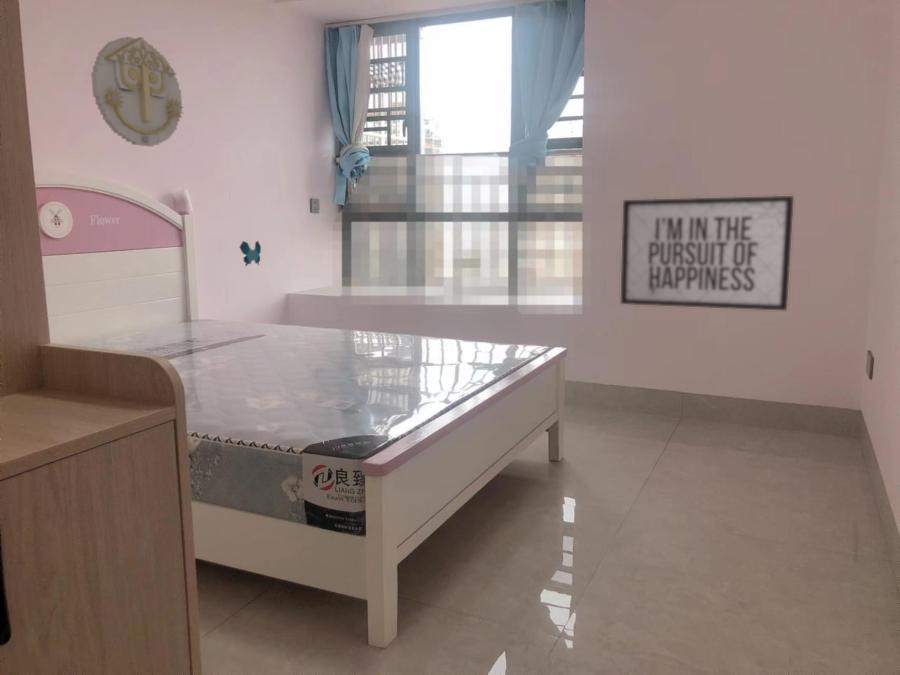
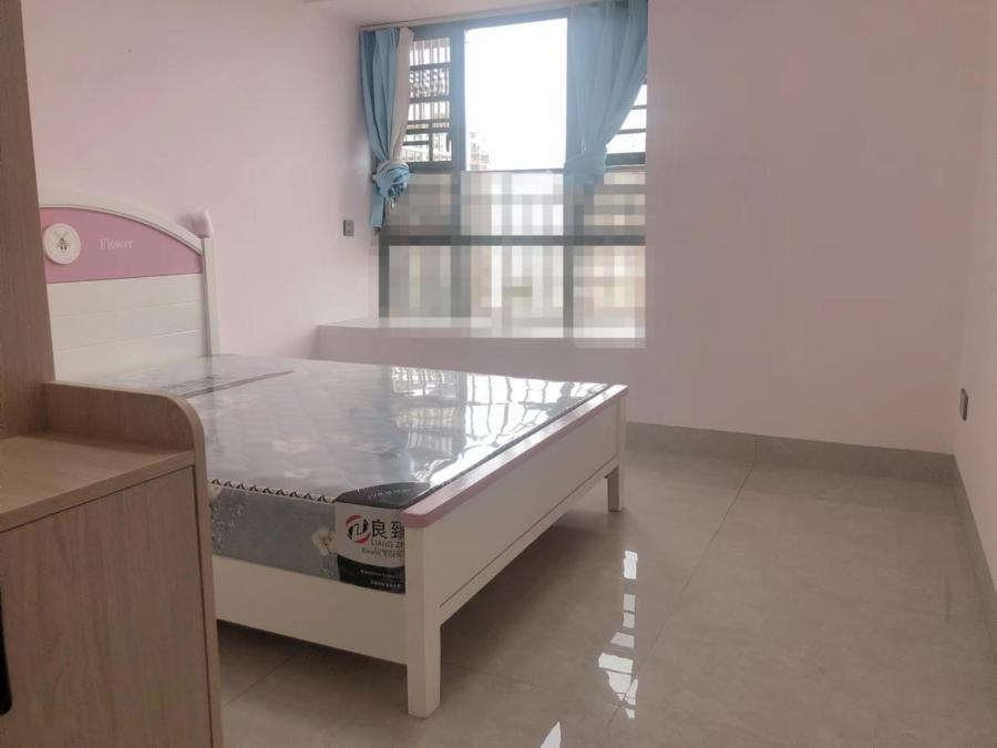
- wall decoration (142, 92)
- mirror (702, 253)
- decorative butterfly (252, 253)
